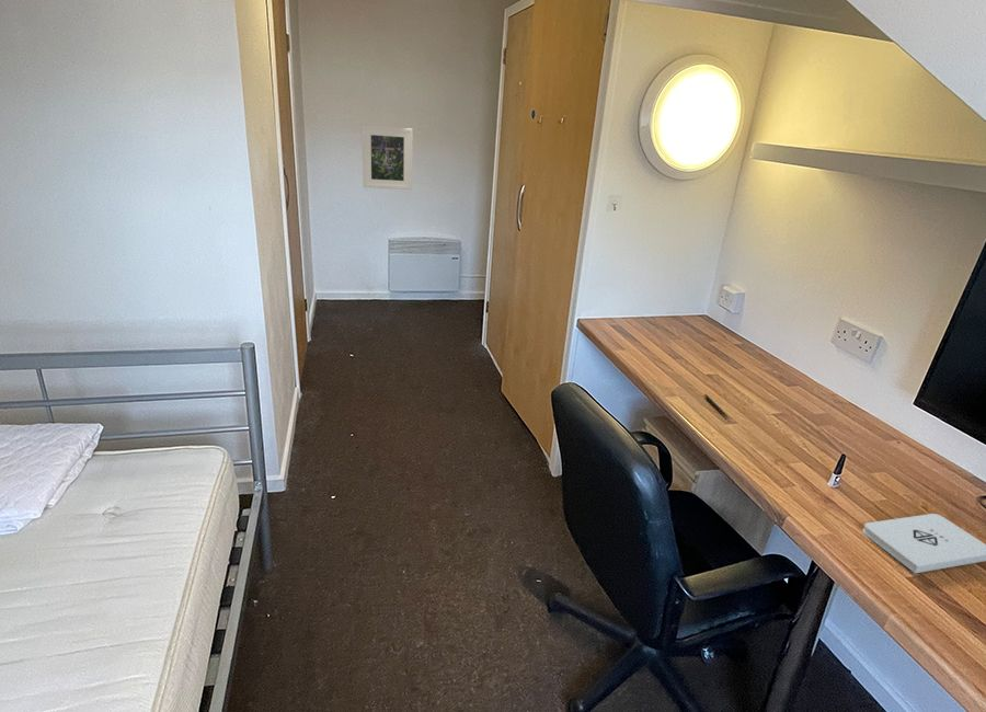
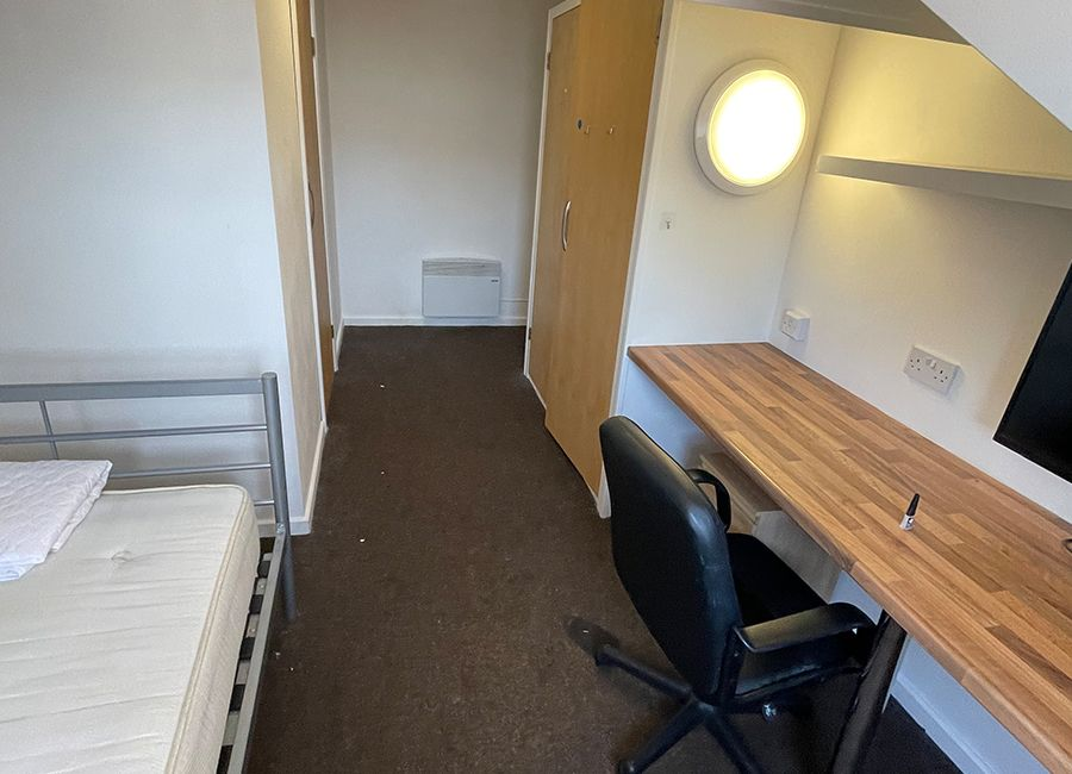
- pen (716, 405)
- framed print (387, 158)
- notepad (927, 540)
